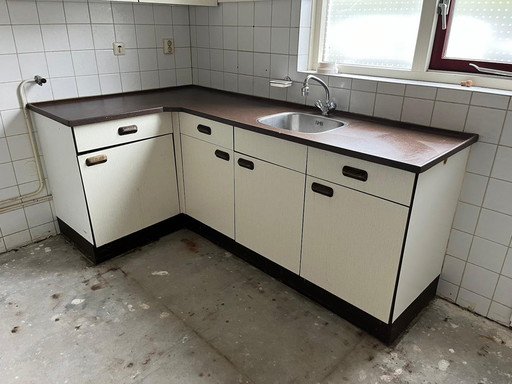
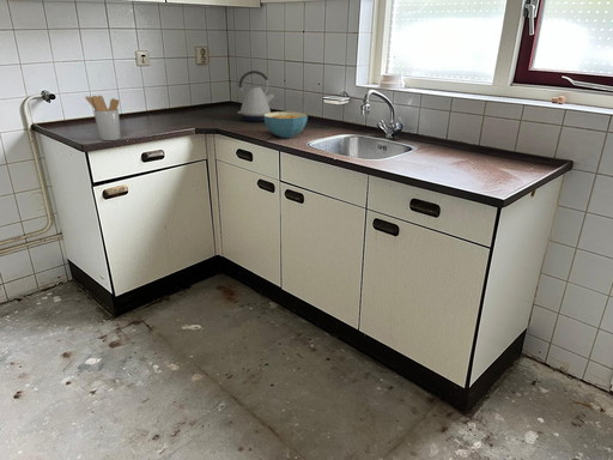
+ utensil holder (103, 116)
+ cereal bowl (285, 126)
+ kettle (255, 96)
